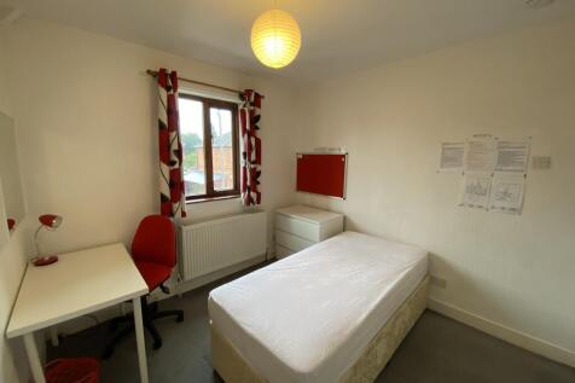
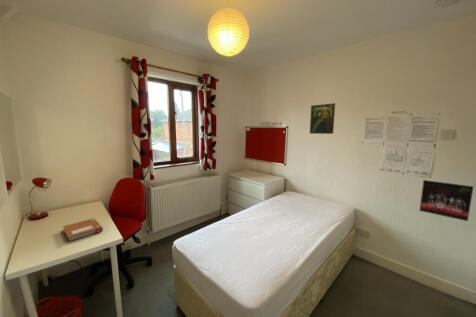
+ notebook (83, 228)
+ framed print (321, 119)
+ album cover (444, 199)
